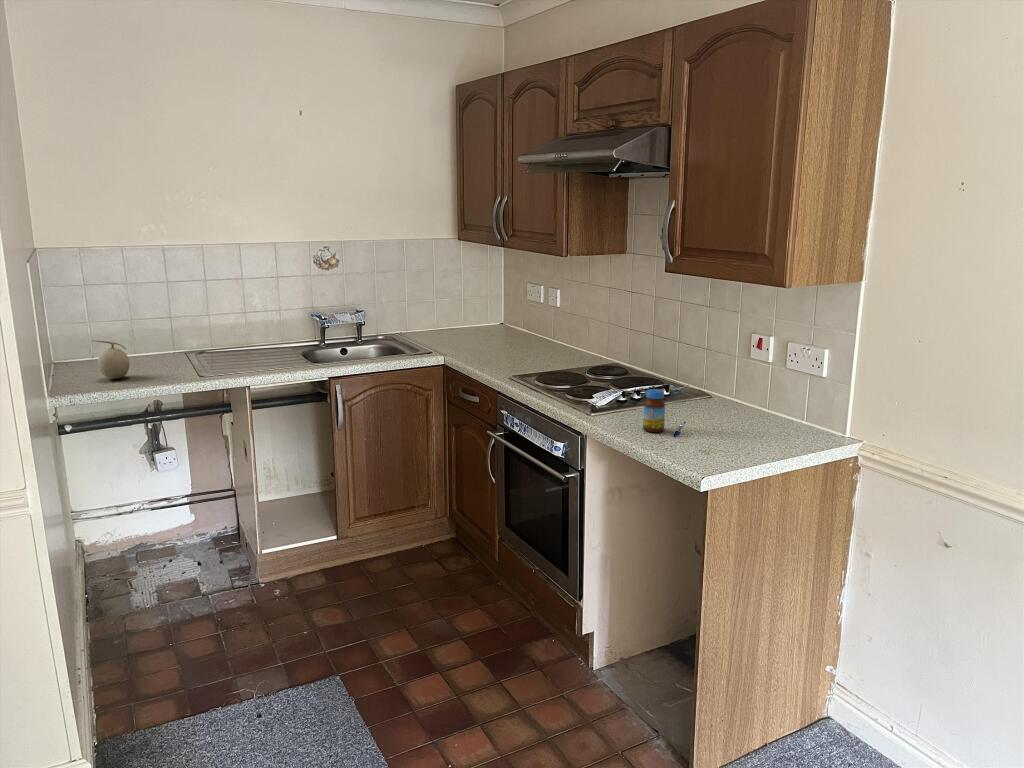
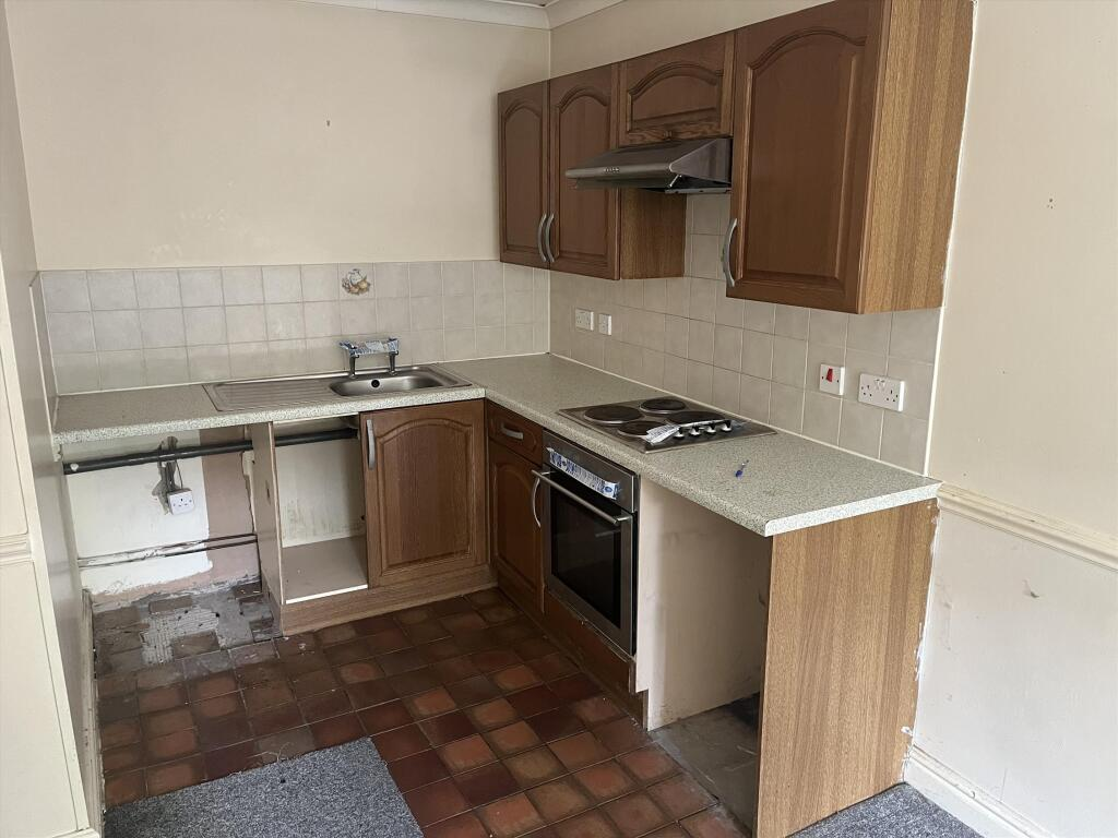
- fruit (114, 358)
- jar (654, 410)
